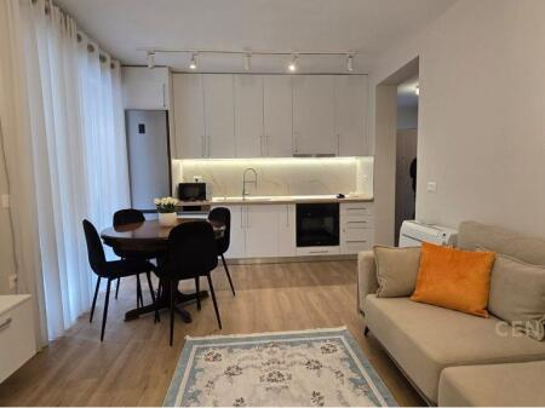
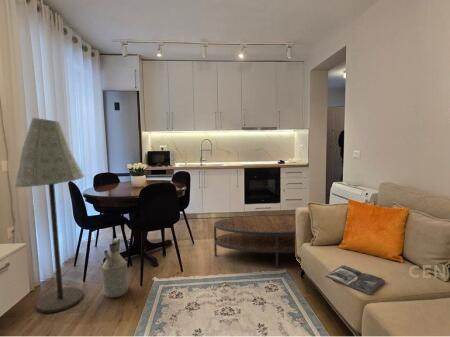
+ watering can (113, 267)
+ floor lamp (53, 212)
+ coffee table (272, 239)
+ magazine (354, 278)
